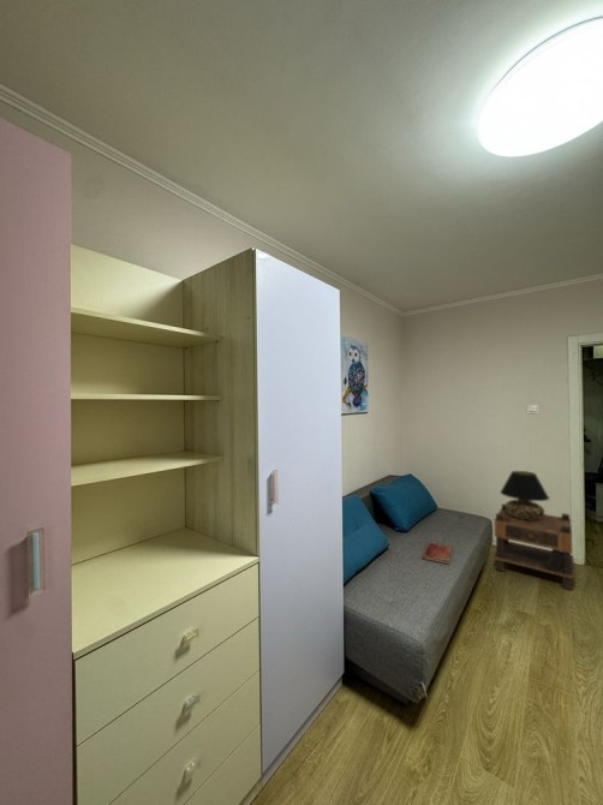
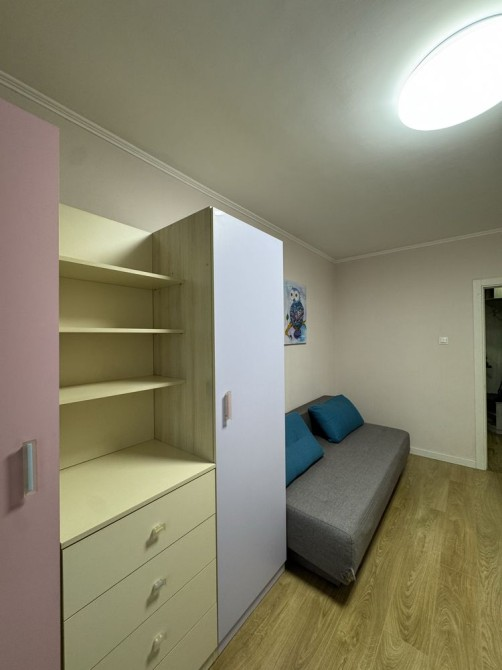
- diary (437, 553)
- table lamp (524, 494)
- nightstand (532, 541)
